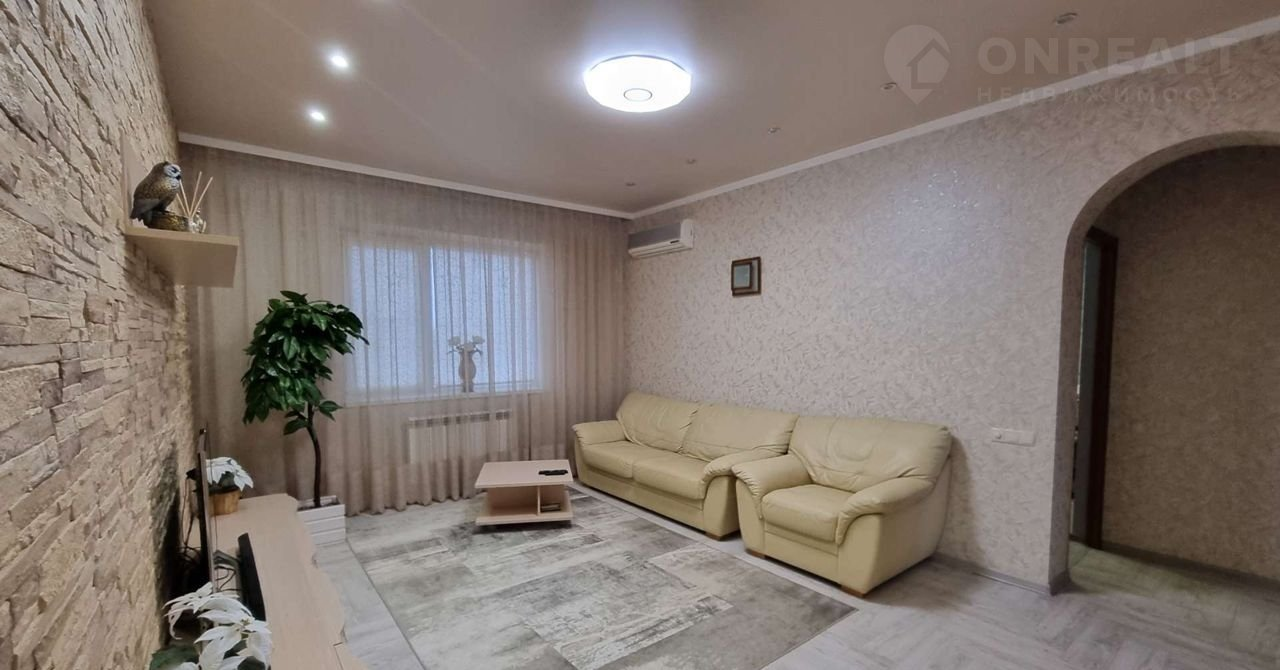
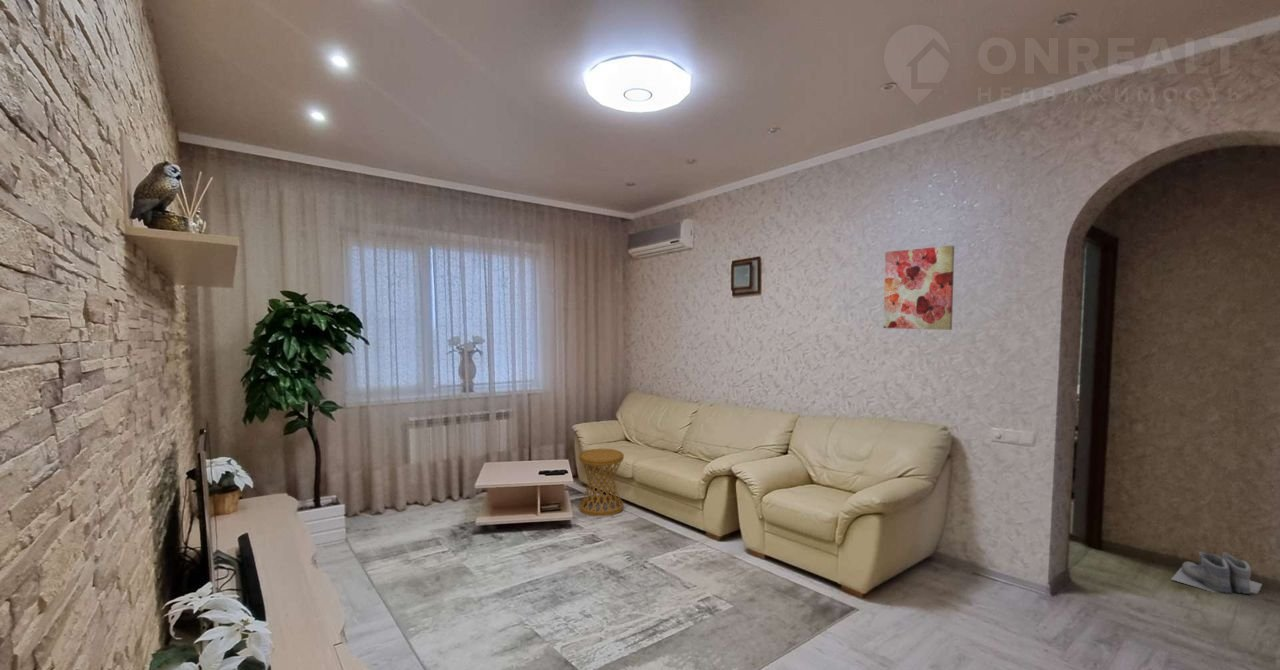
+ wall art (917, 289)
+ side table (600, 480)
+ boots (1217, 566)
